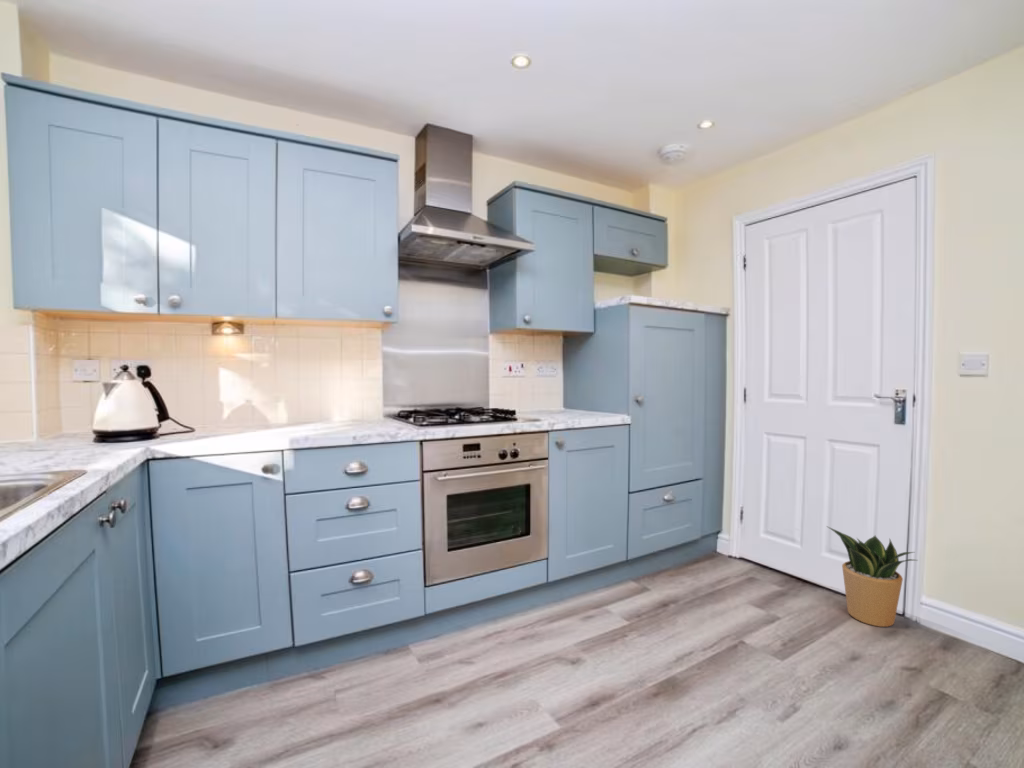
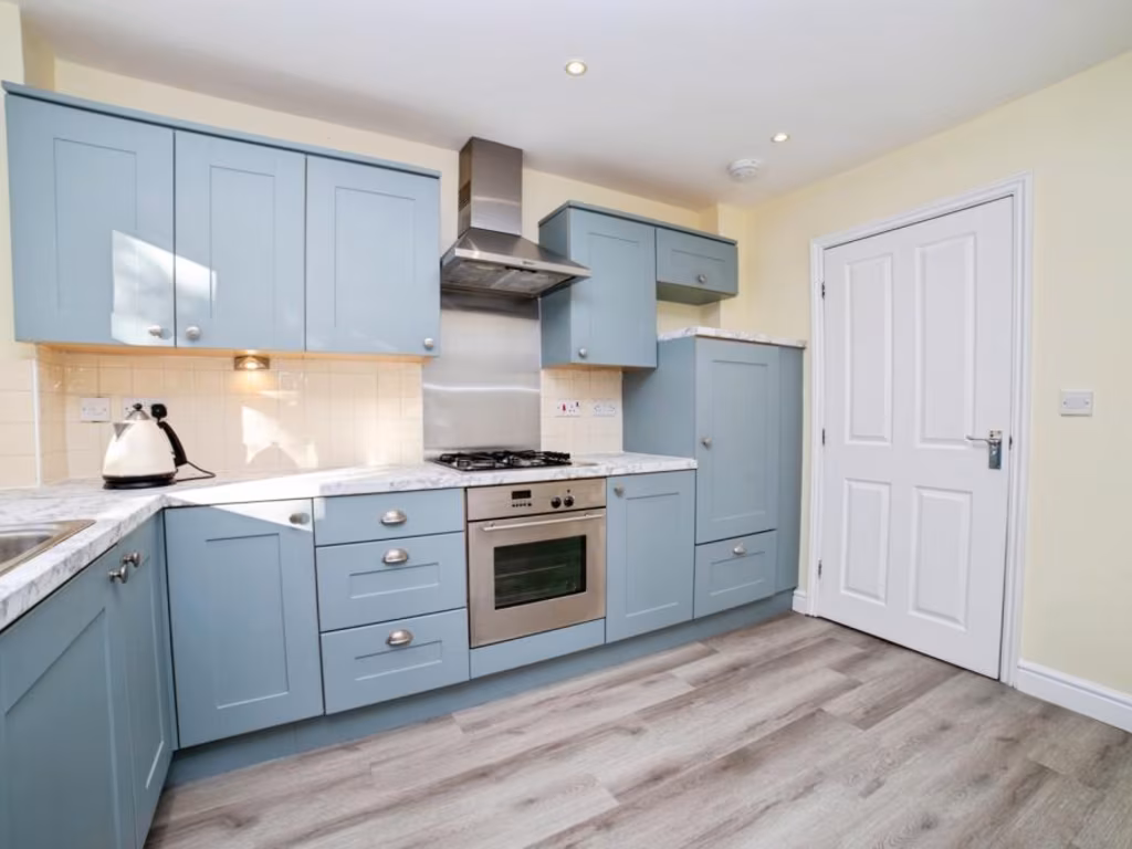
- potted plant (870, 578)
